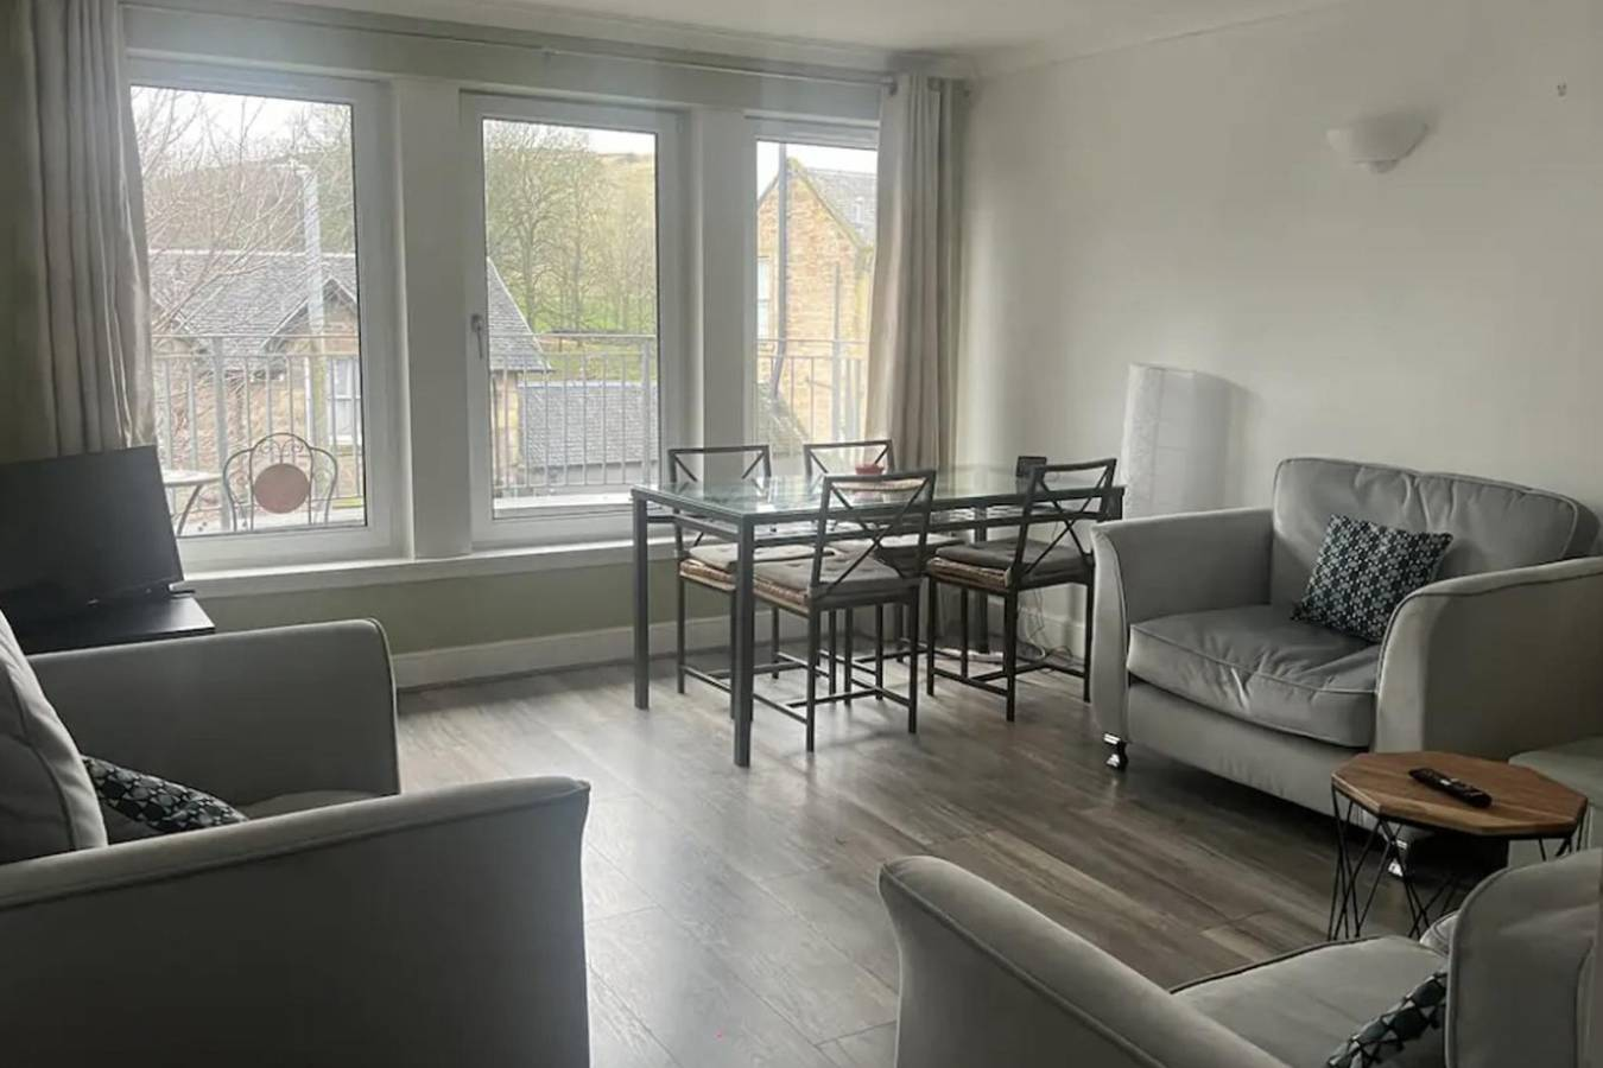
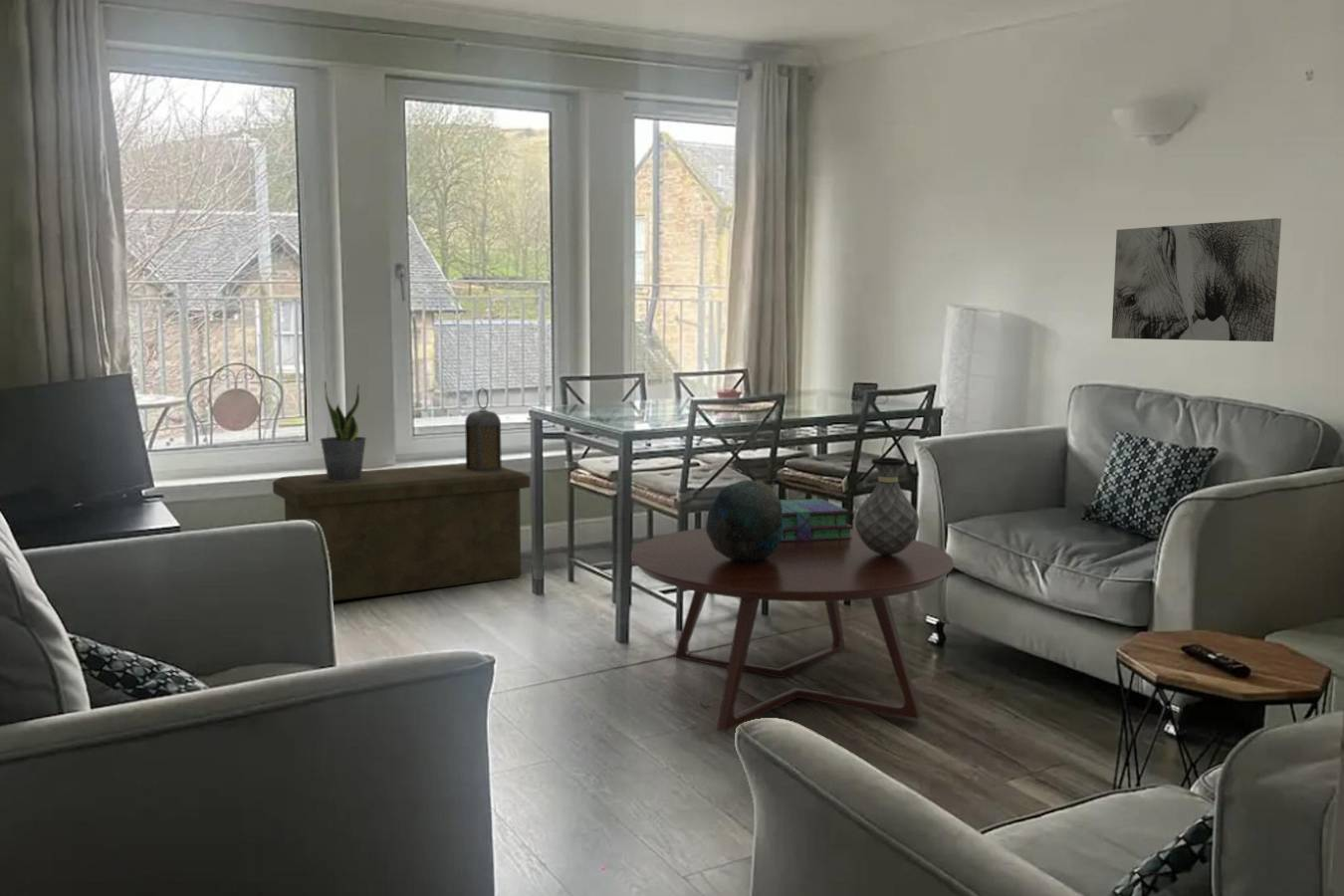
+ lantern (483, 428)
+ wall art (1191, 282)
+ storage bench (404, 528)
+ decorative bowl (743, 519)
+ stack of books (788, 518)
+ potted plant (342, 429)
+ vase (887, 506)
+ coffee table (788, 600)
